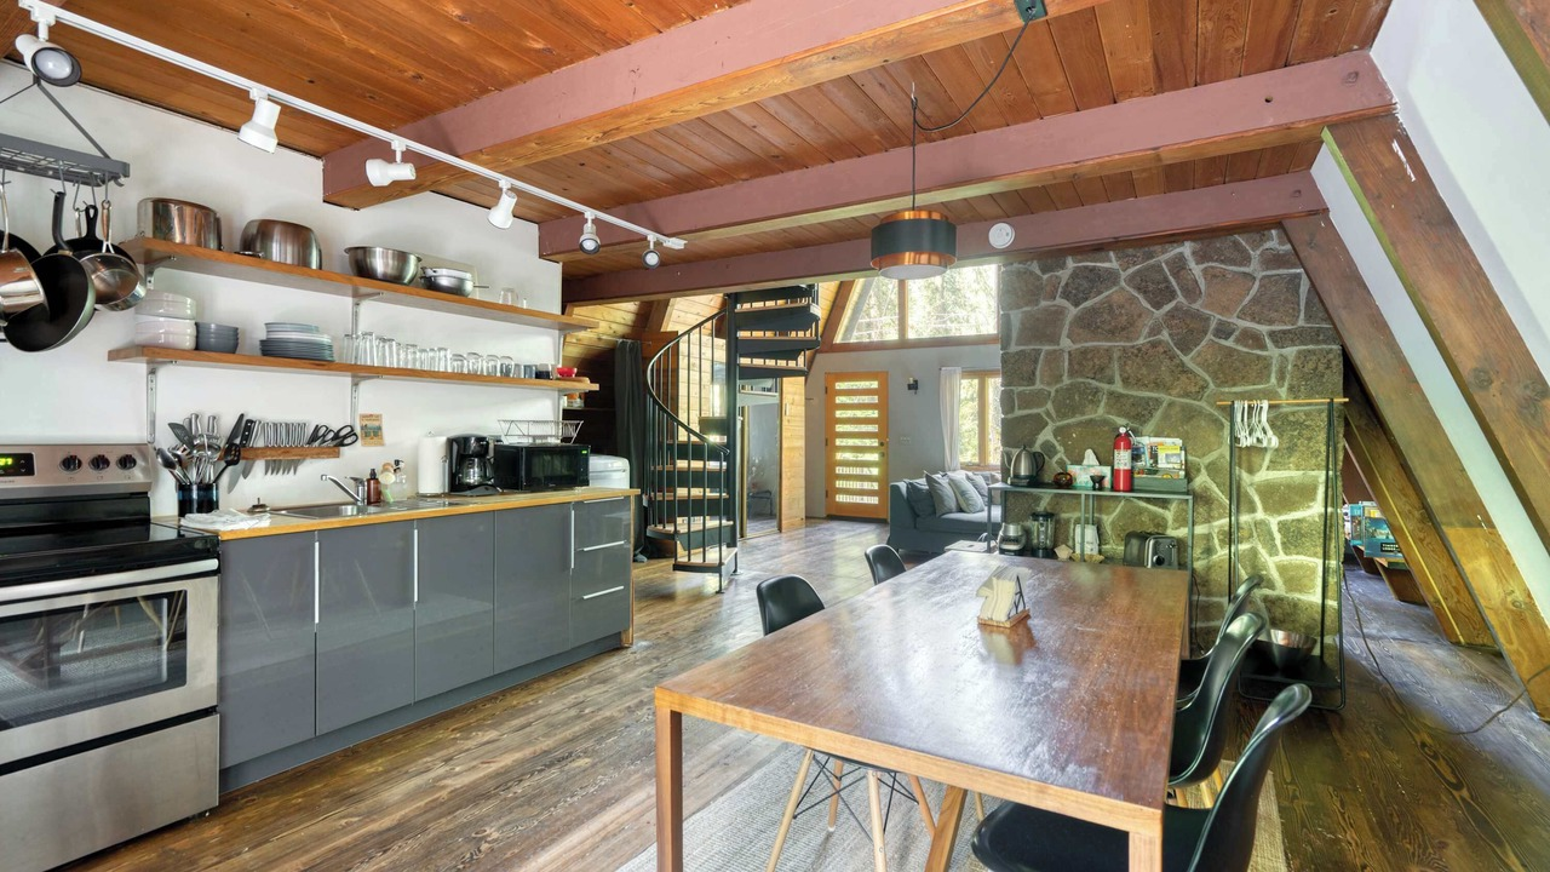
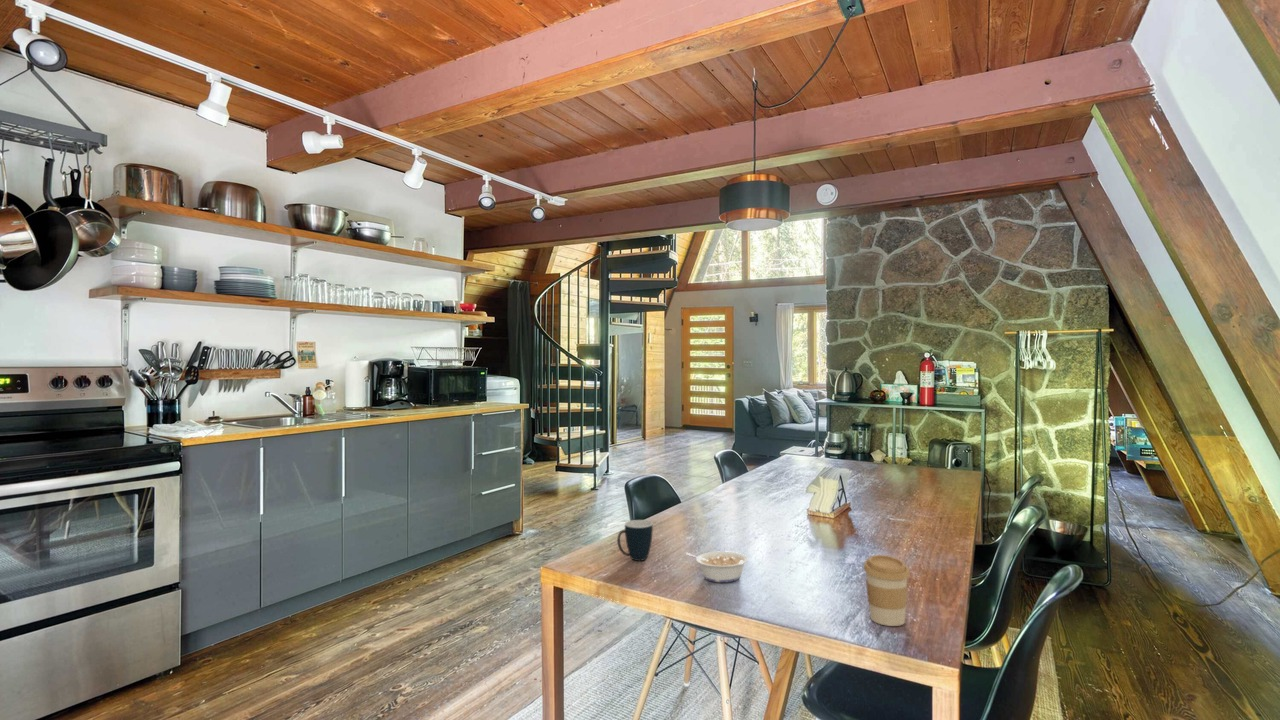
+ mug (634, 541)
+ coffee cup (886, 589)
+ legume (720, 566)
